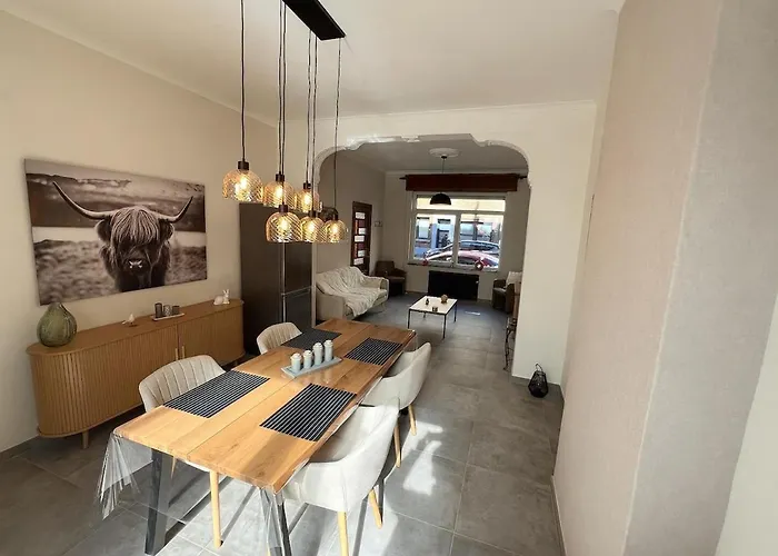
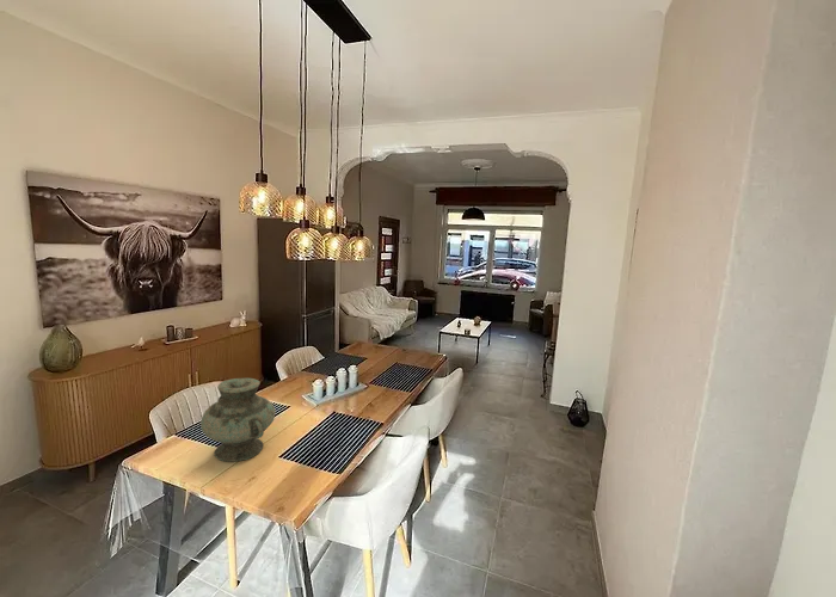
+ vase (239, 414)
